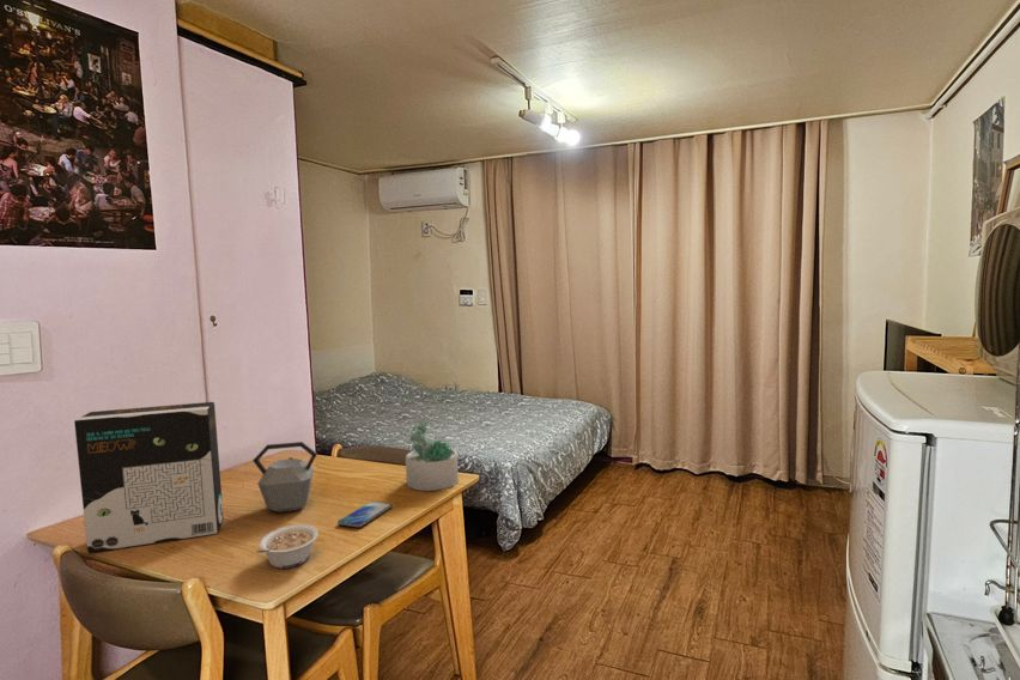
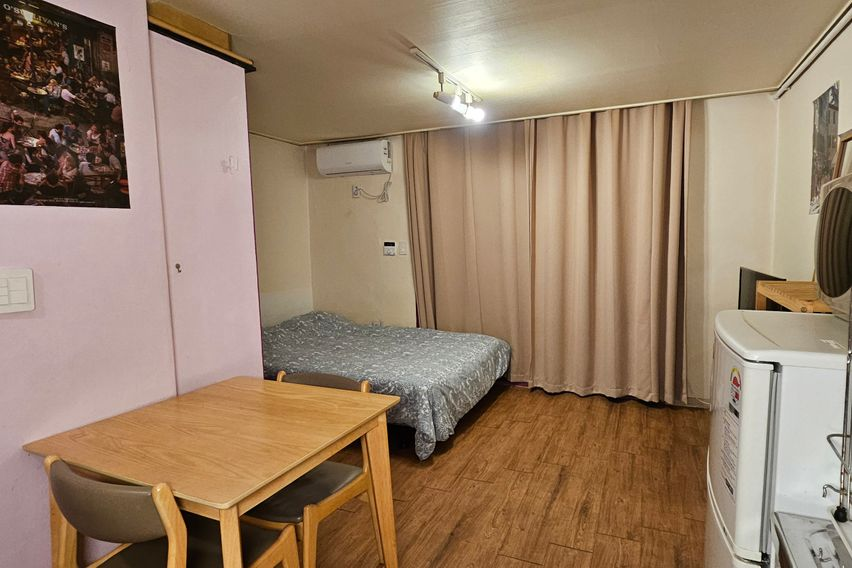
- cereal box (153, 473)
- kettle (290, 467)
- legume (289, 546)
- succulent plant (432, 449)
- smartphone (365, 514)
